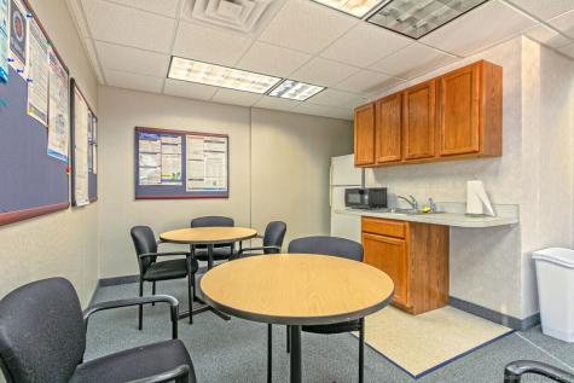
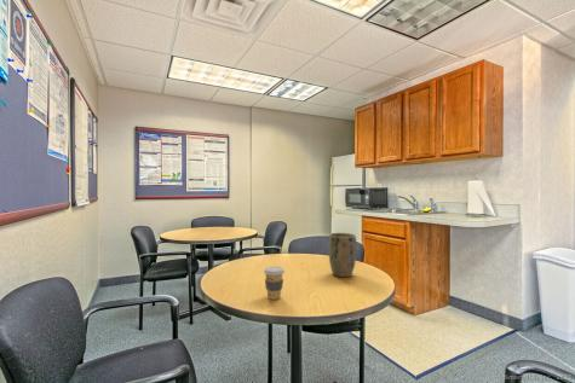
+ plant pot (341, 254)
+ coffee cup (274, 283)
